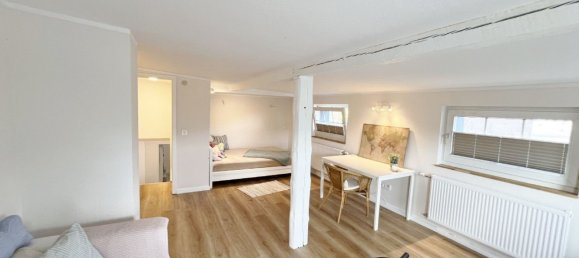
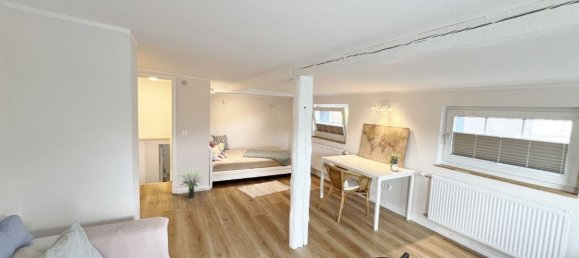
+ potted plant (192, 182)
